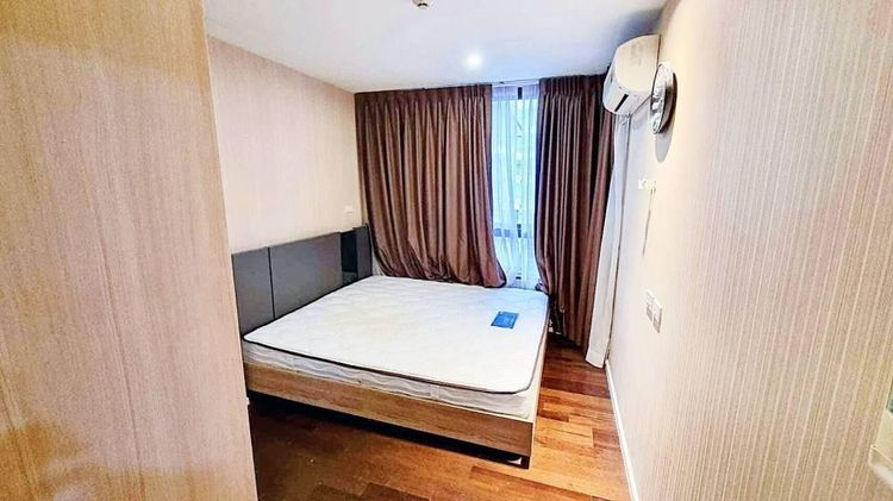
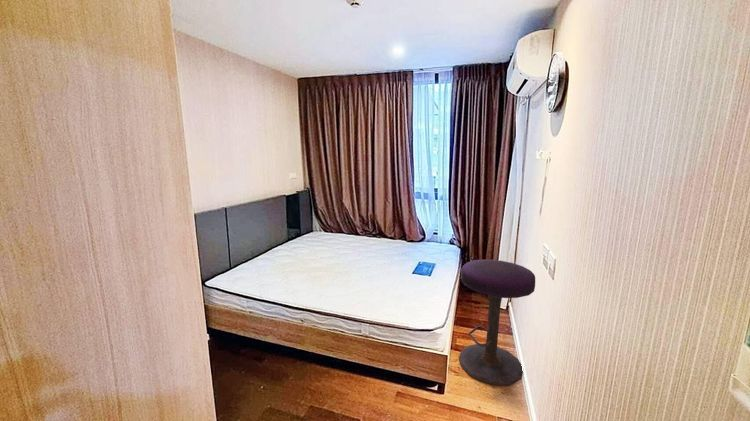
+ stool (493, 316)
